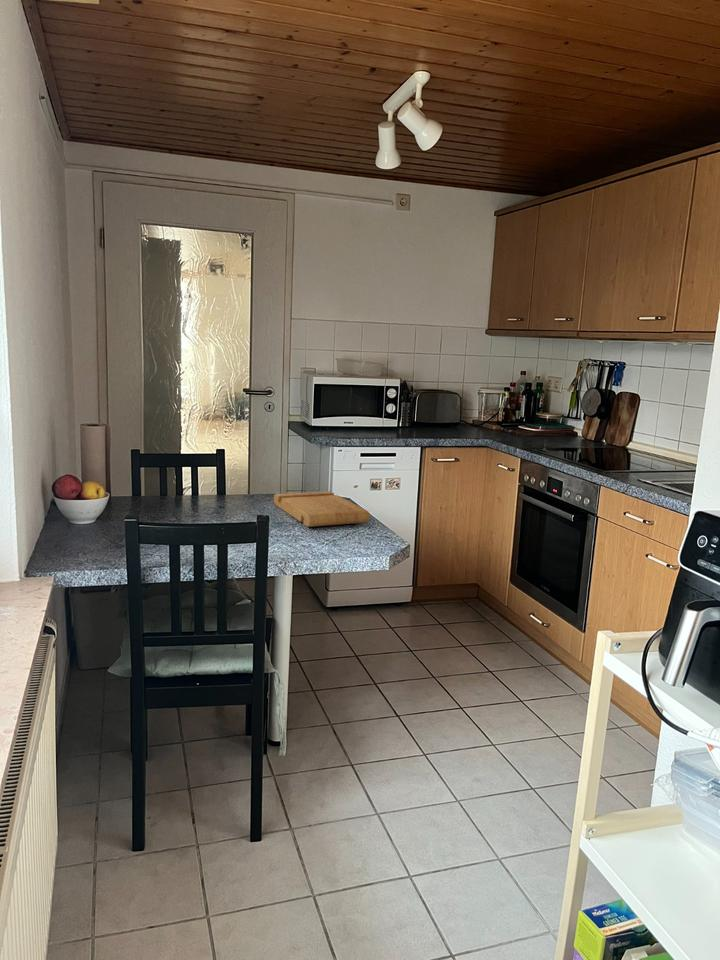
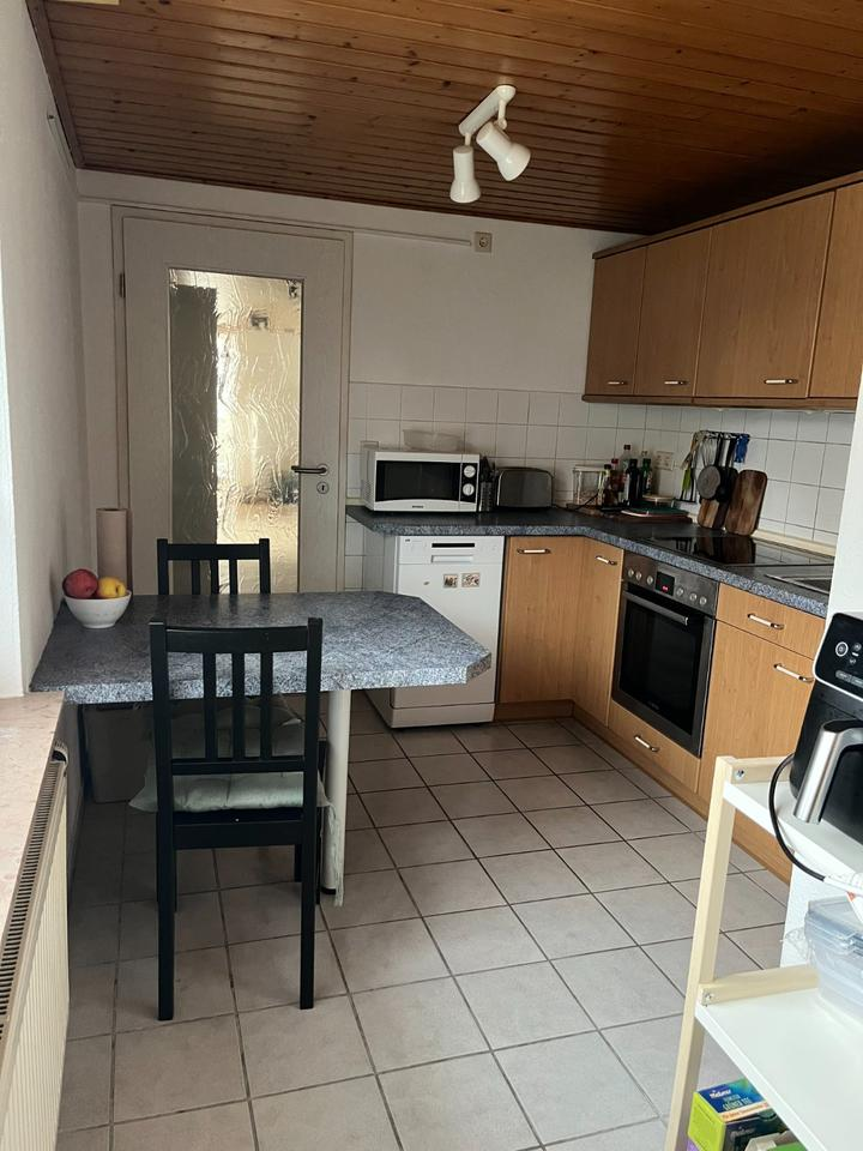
- cutting board (319, 507)
